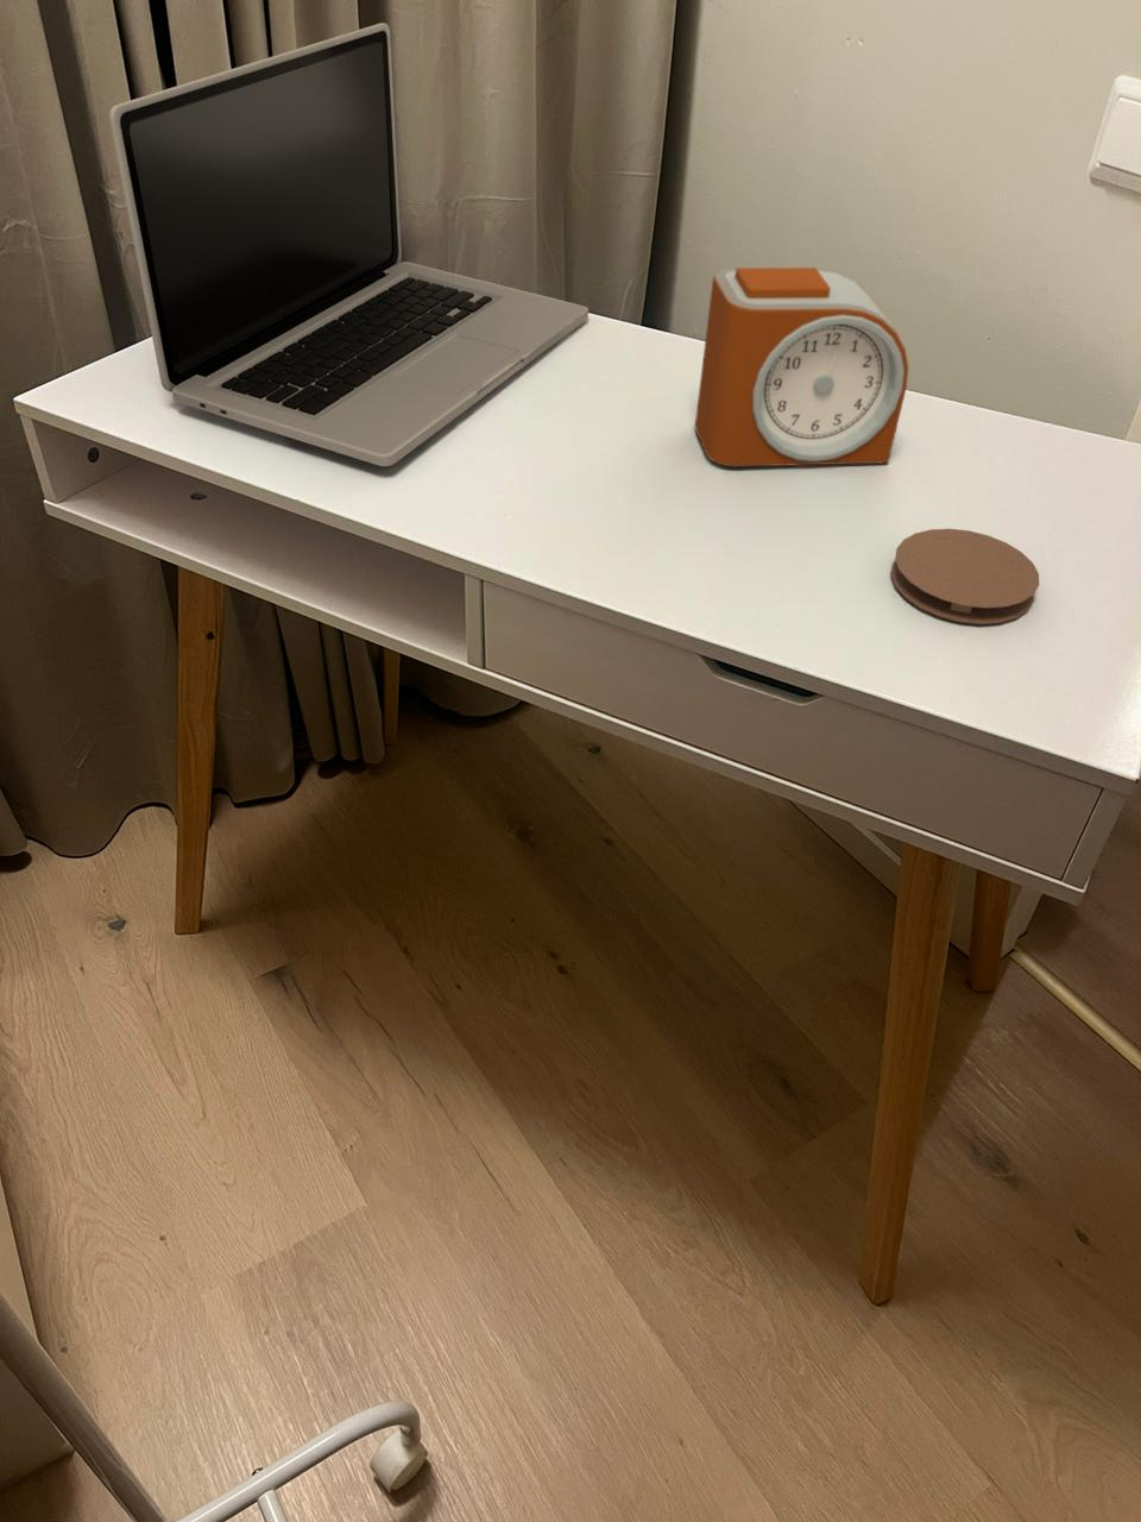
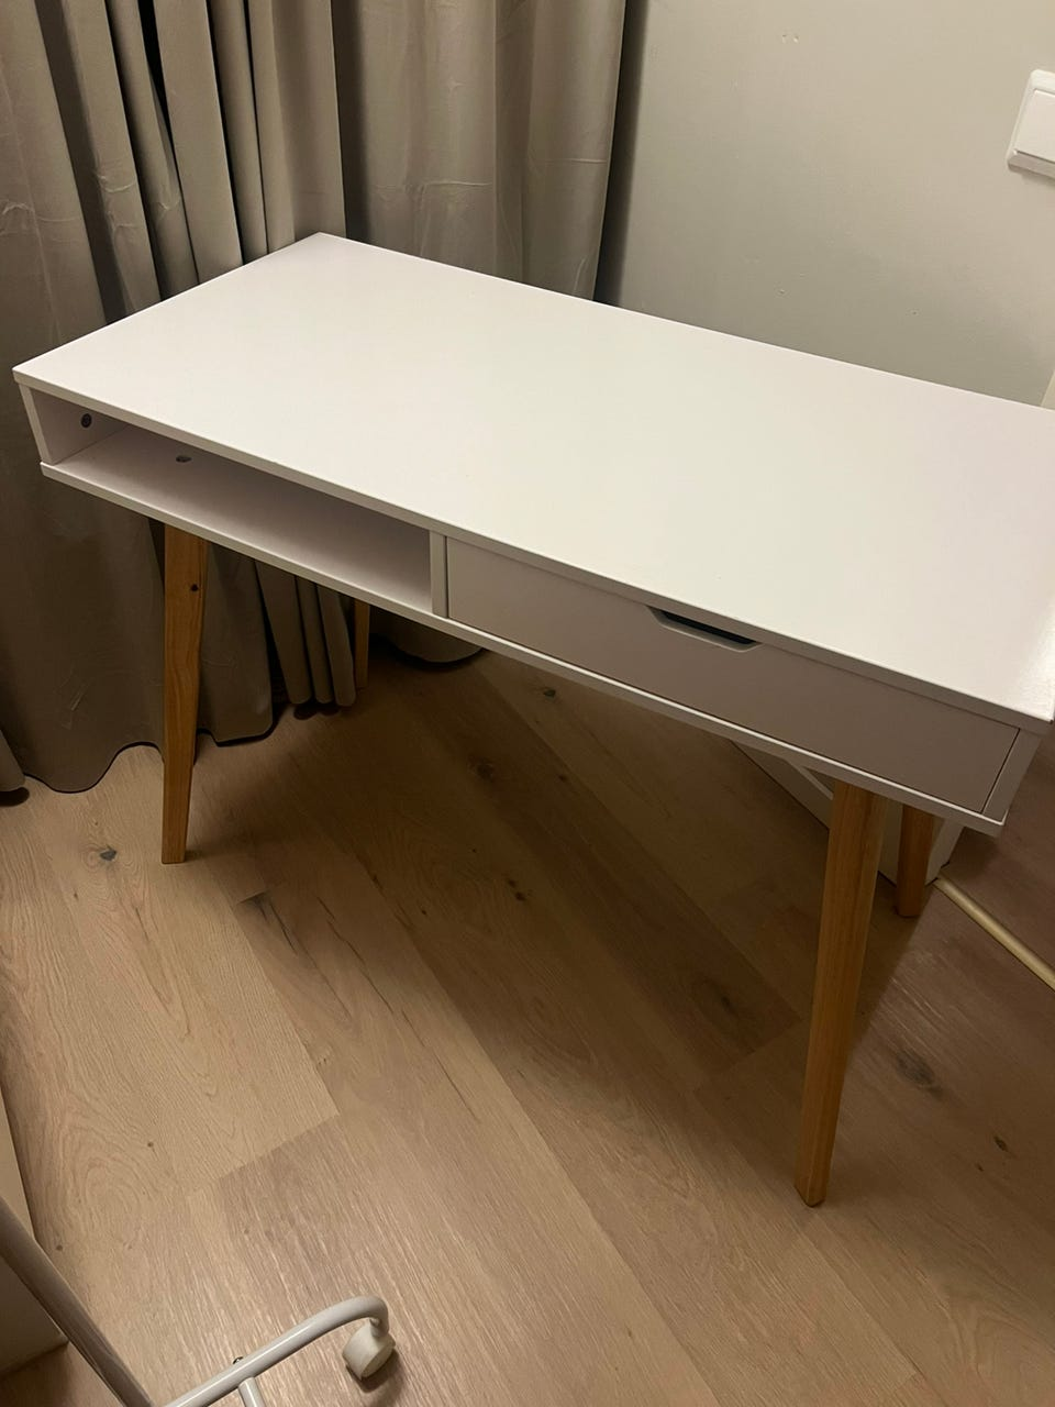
- laptop (385, 230)
- alarm clock (801, 364)
- coaster (964, 574)
